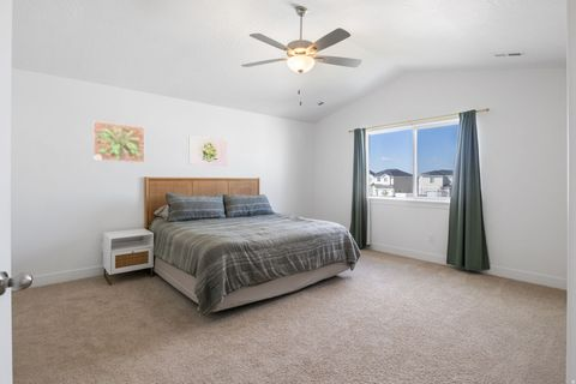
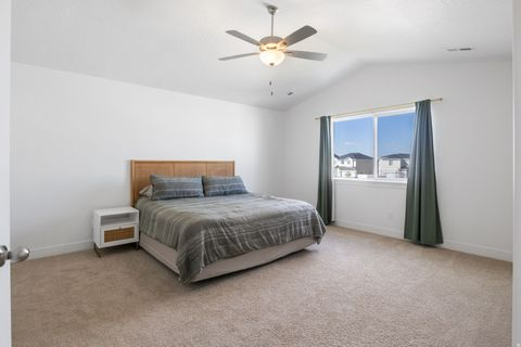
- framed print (208, 151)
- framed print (119, 143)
